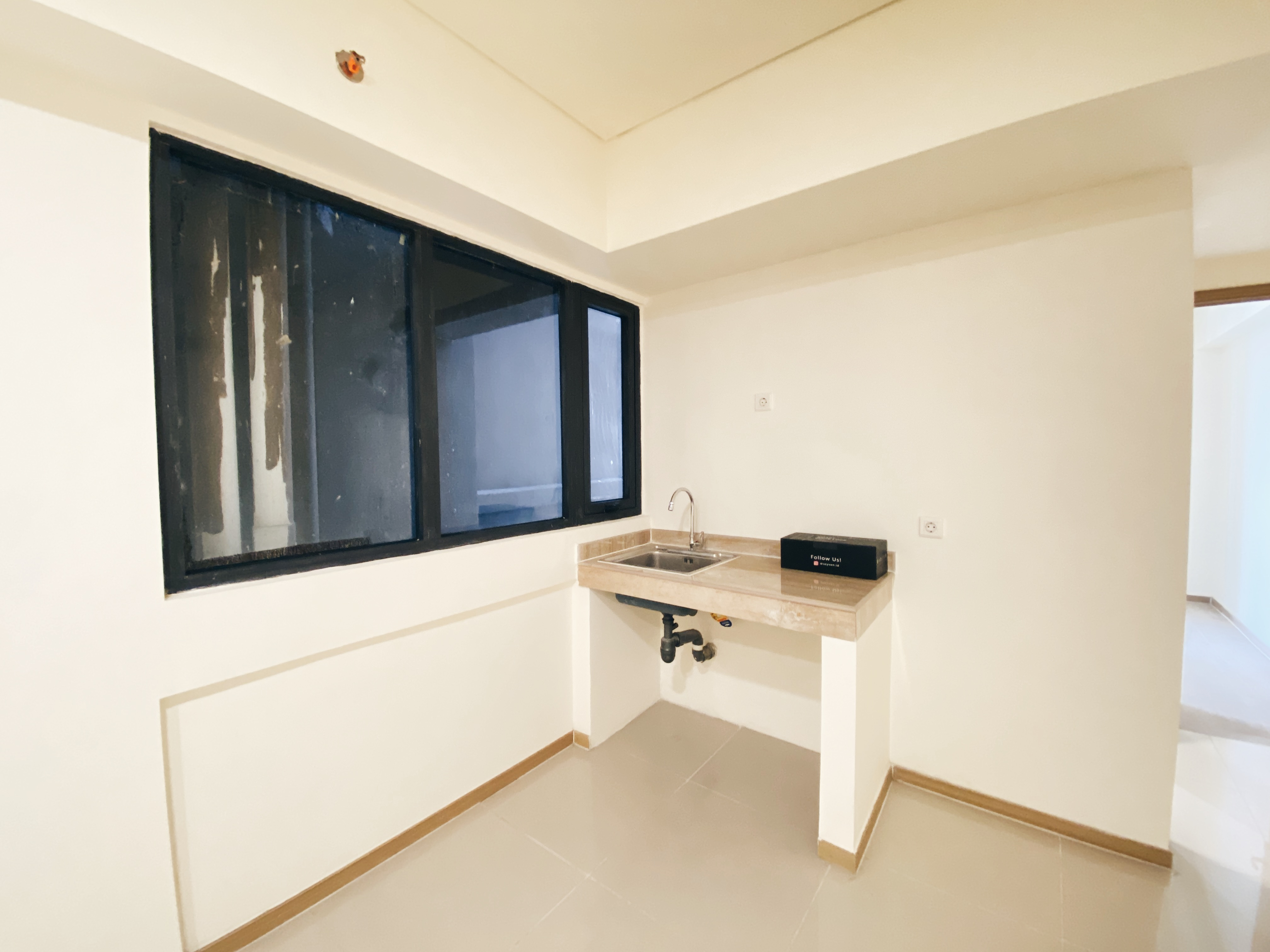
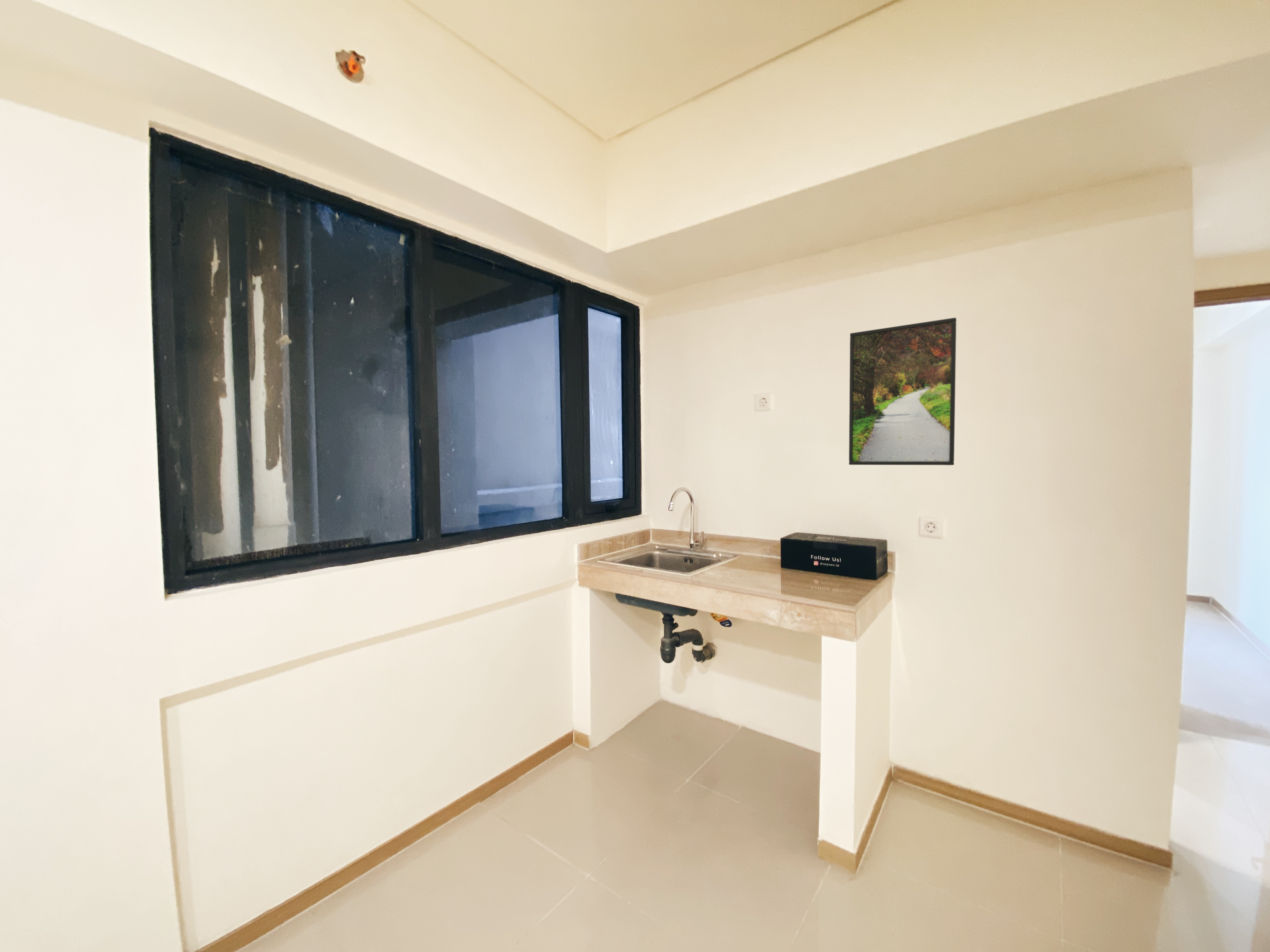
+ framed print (899, 396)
